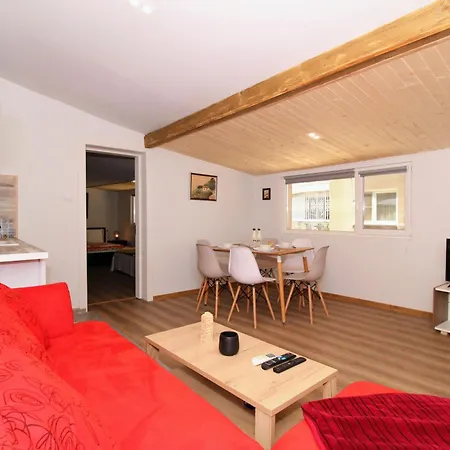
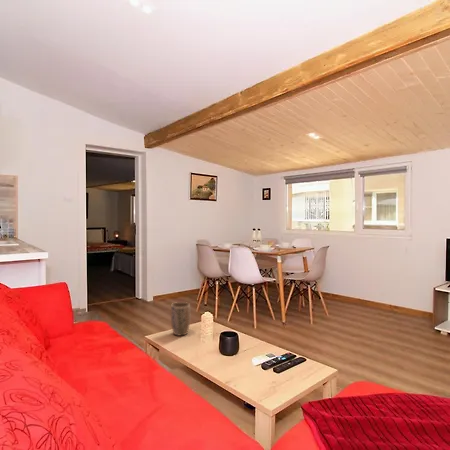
+ plant pot (180, 318)
